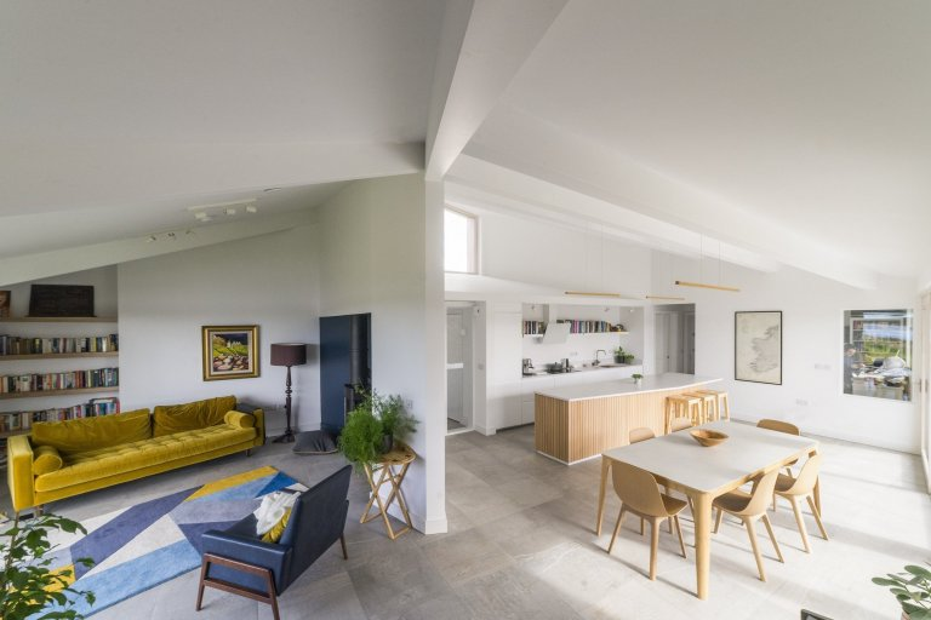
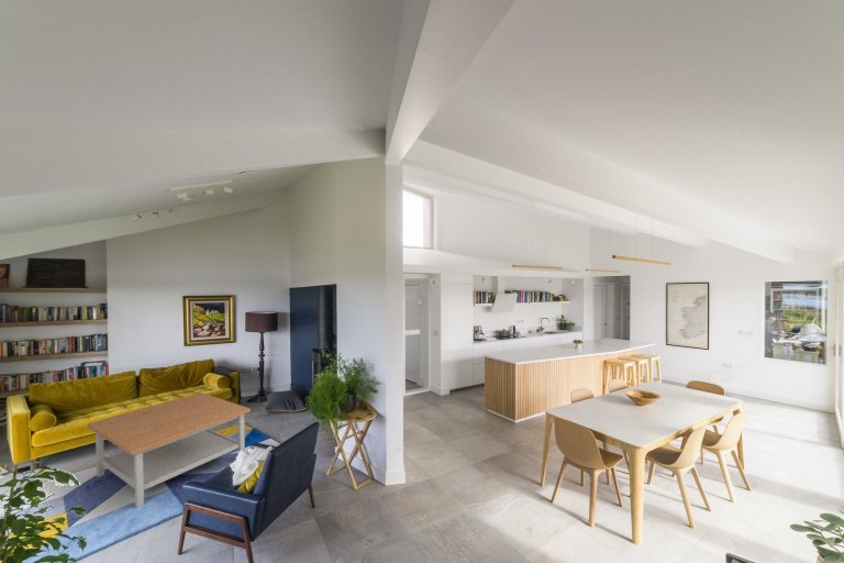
+ coffee table (174, 441)
